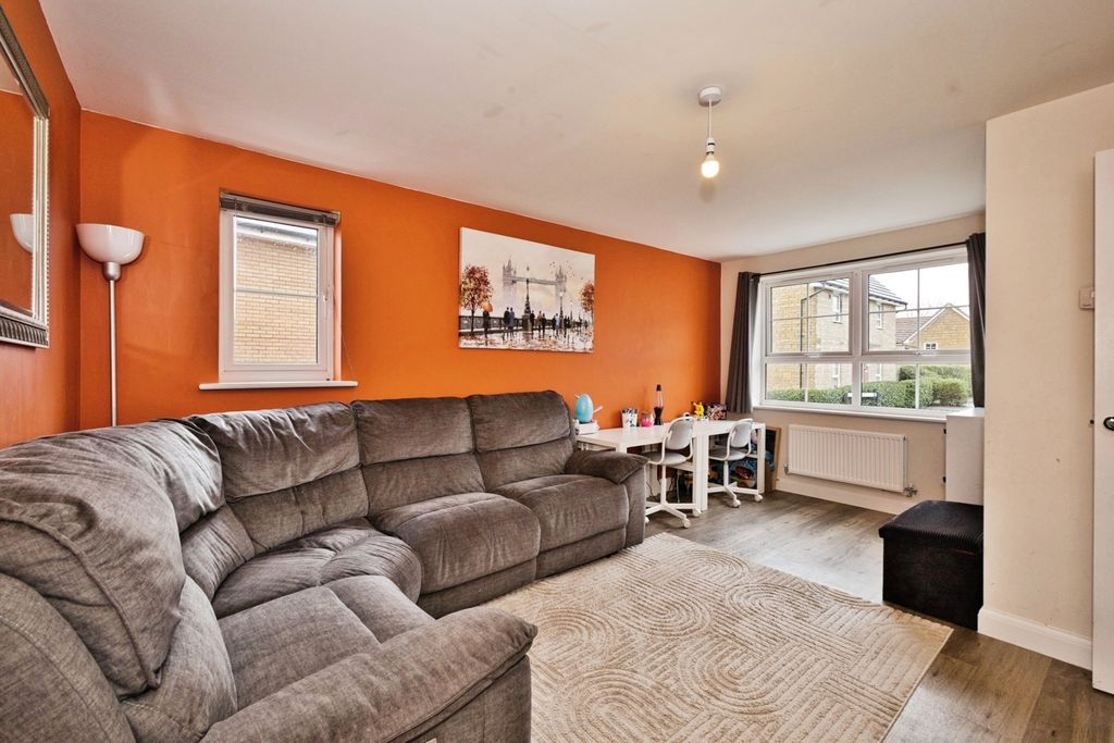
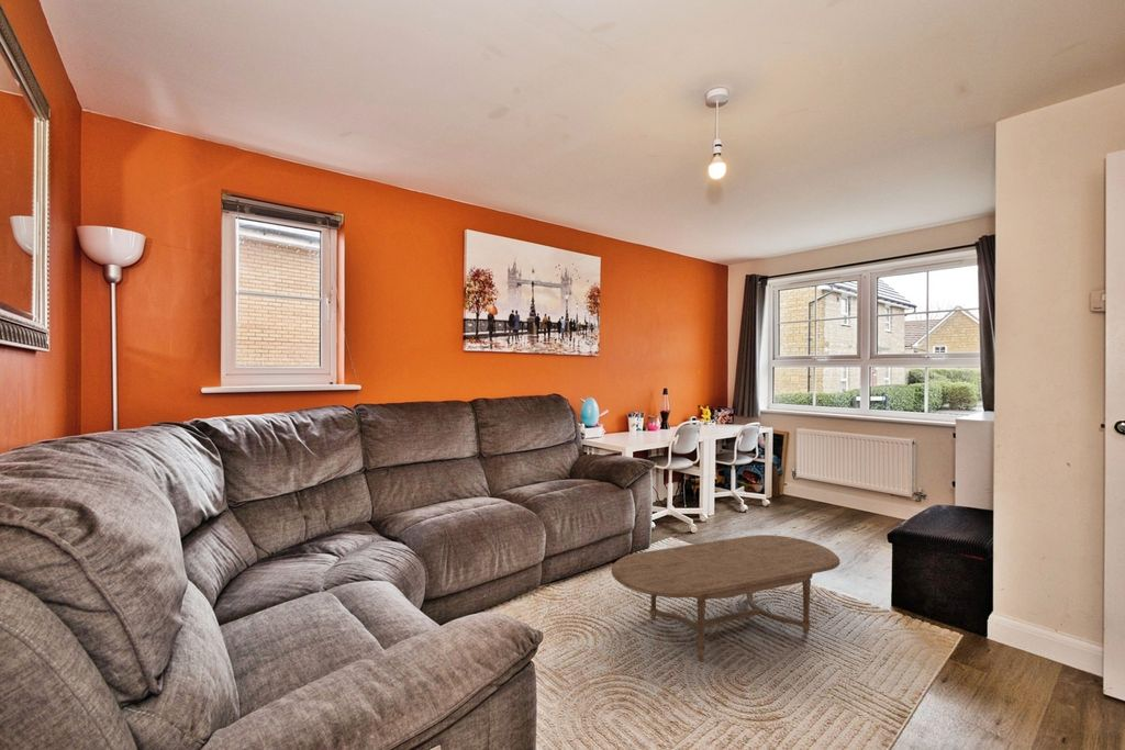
+ coffee table (727, 592)
